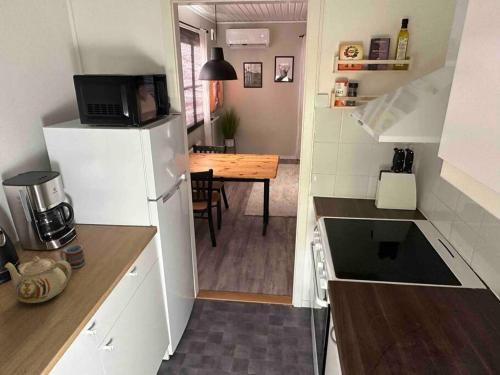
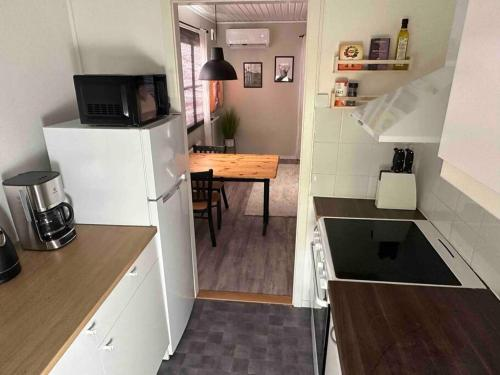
- teapot (39, 276)
- cup (71, 256)
